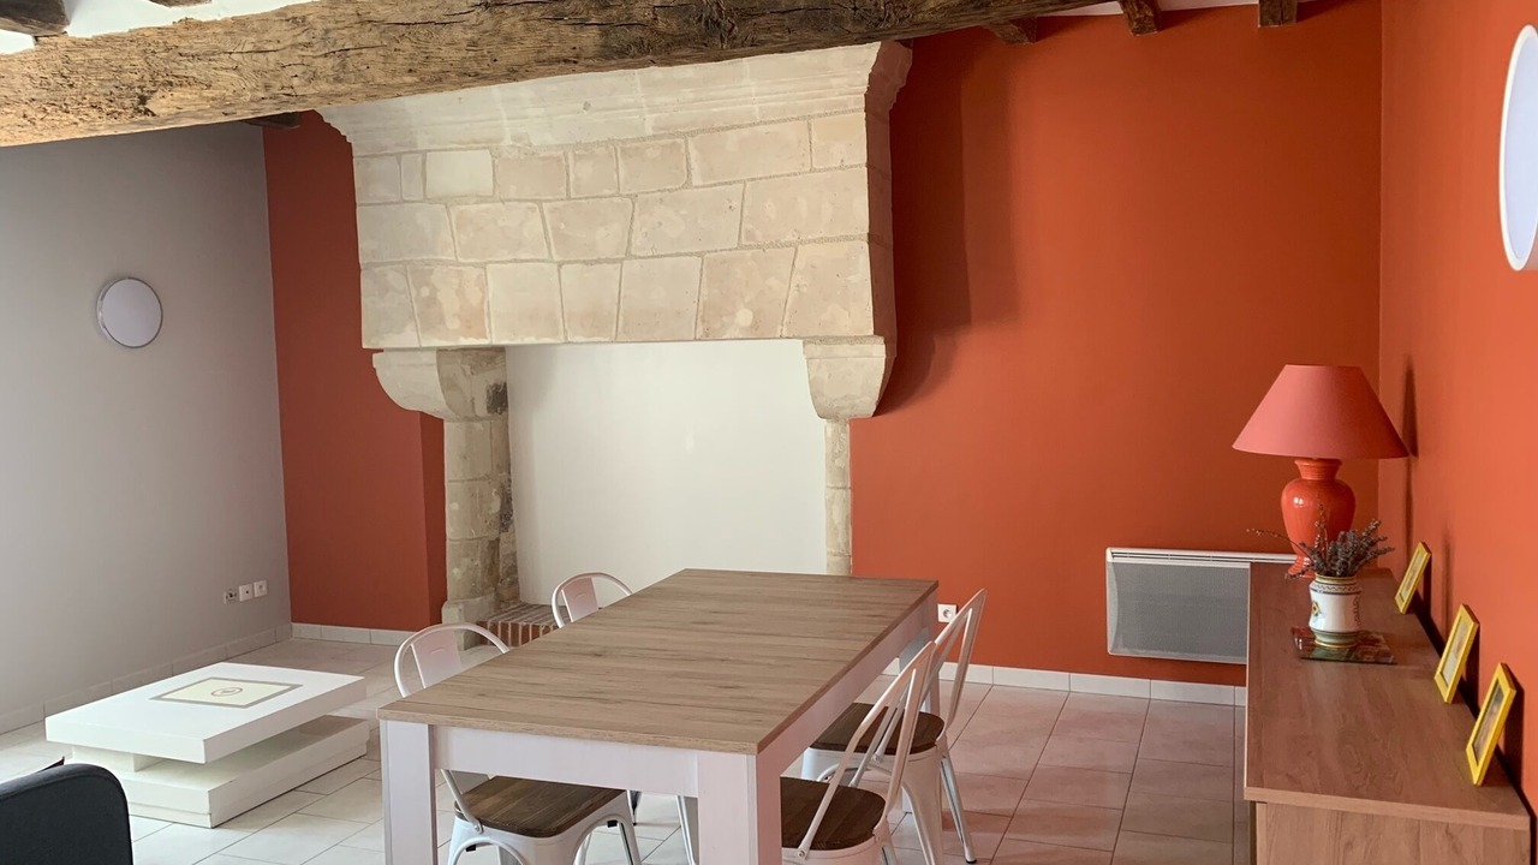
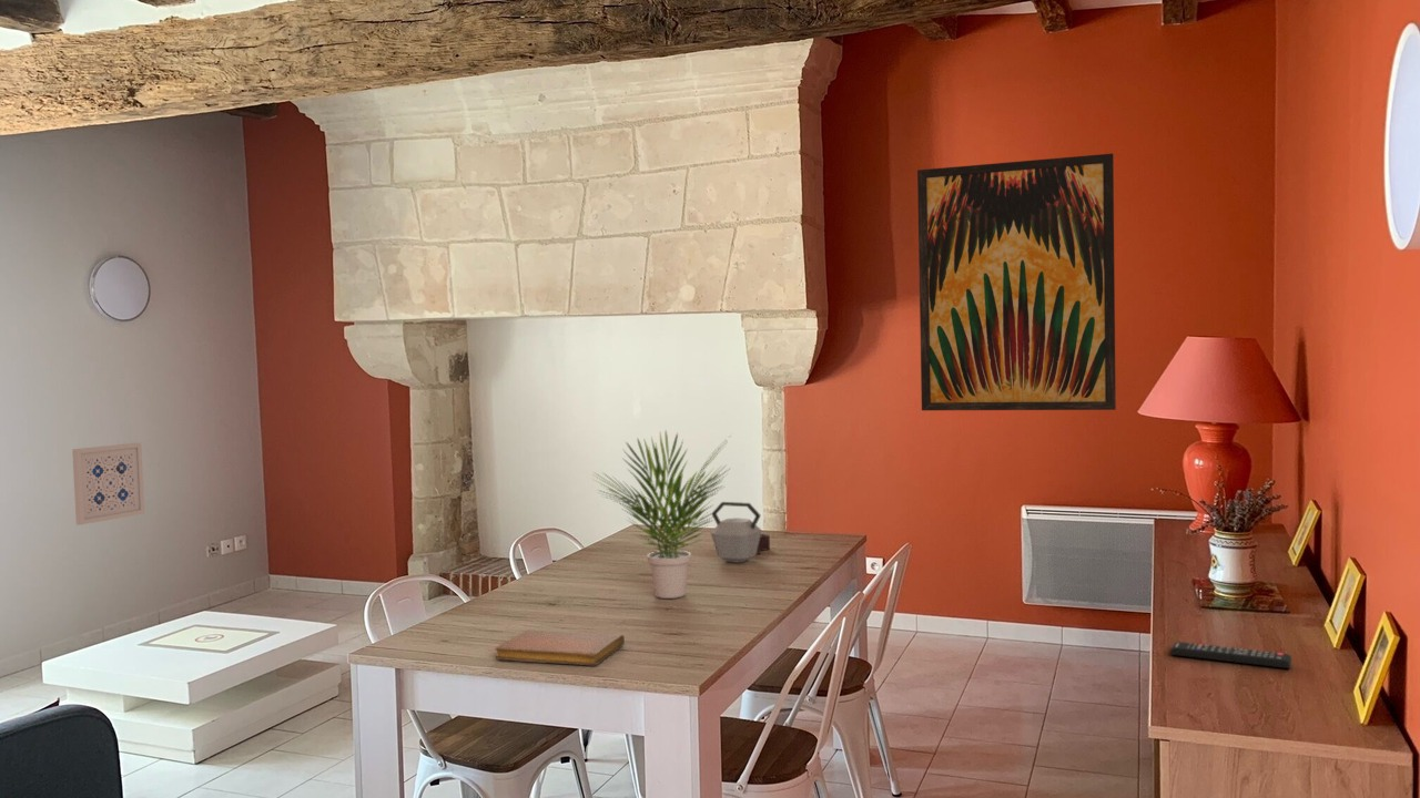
+ notebook (560, 646)
+ wall art (109, 482)
+ wall art (1014, 286)
+ remote control (1229, 655)
+ kettle (746, 528)
+ potted plant (668, 514)
